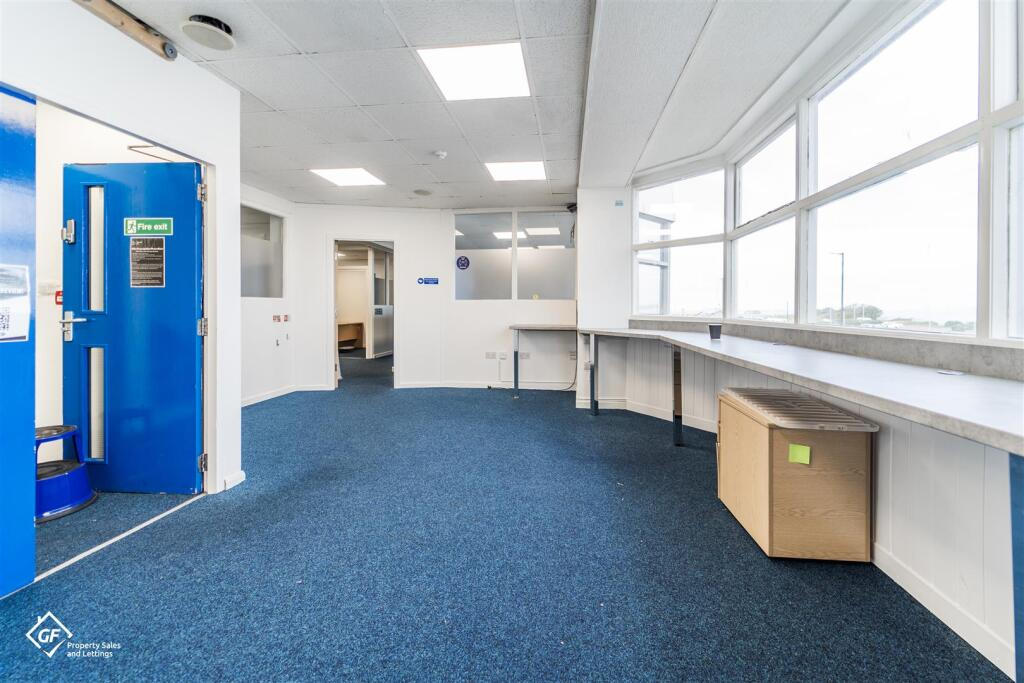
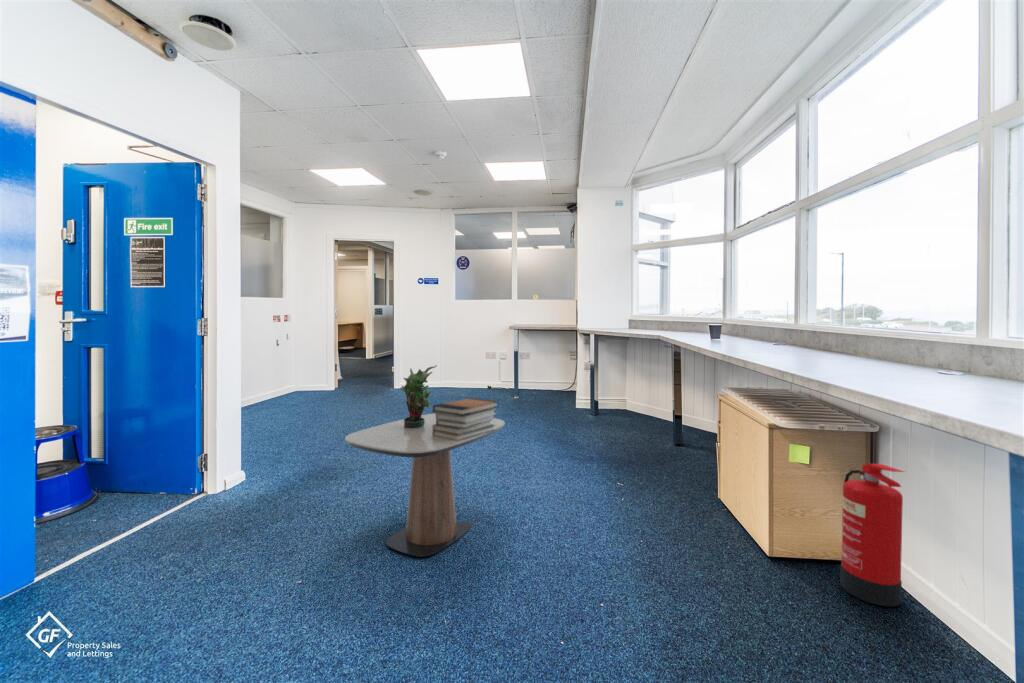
+ book stack (466, 417)
+ side table (431, 480)
+ fire extinguisher (868, 524)
+ potted plant (419, 395)
